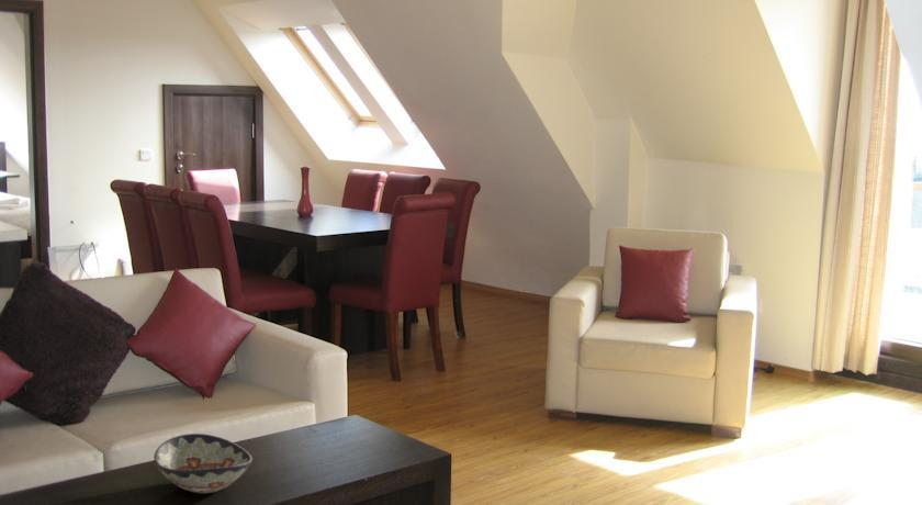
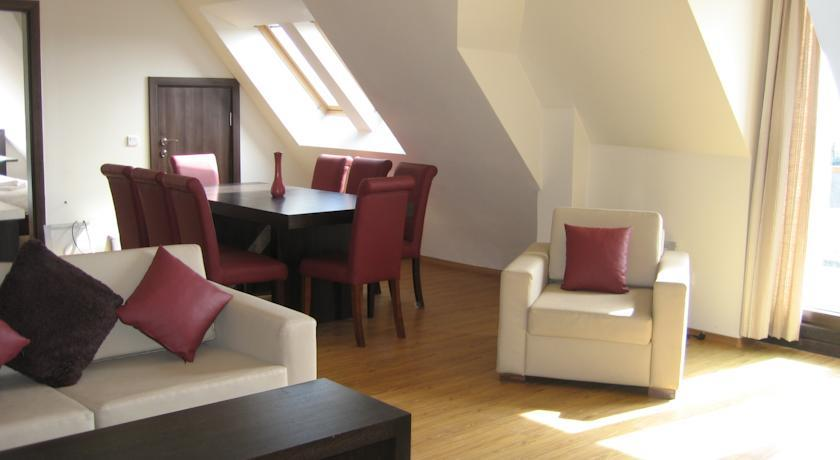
- decorative bowl (203, 468)
